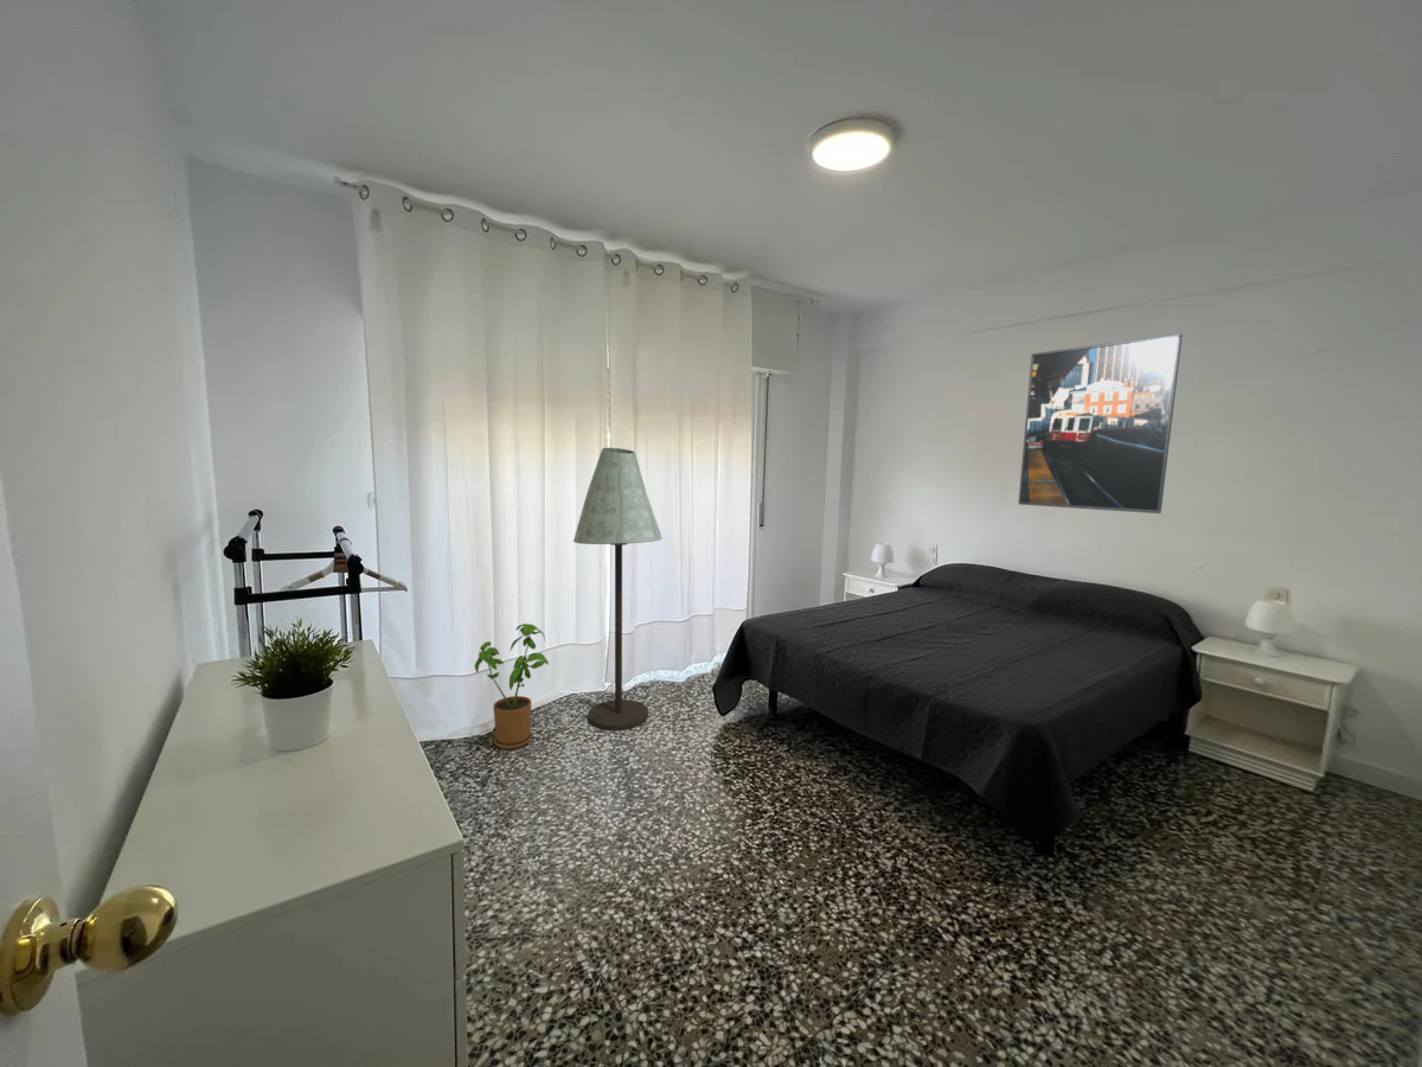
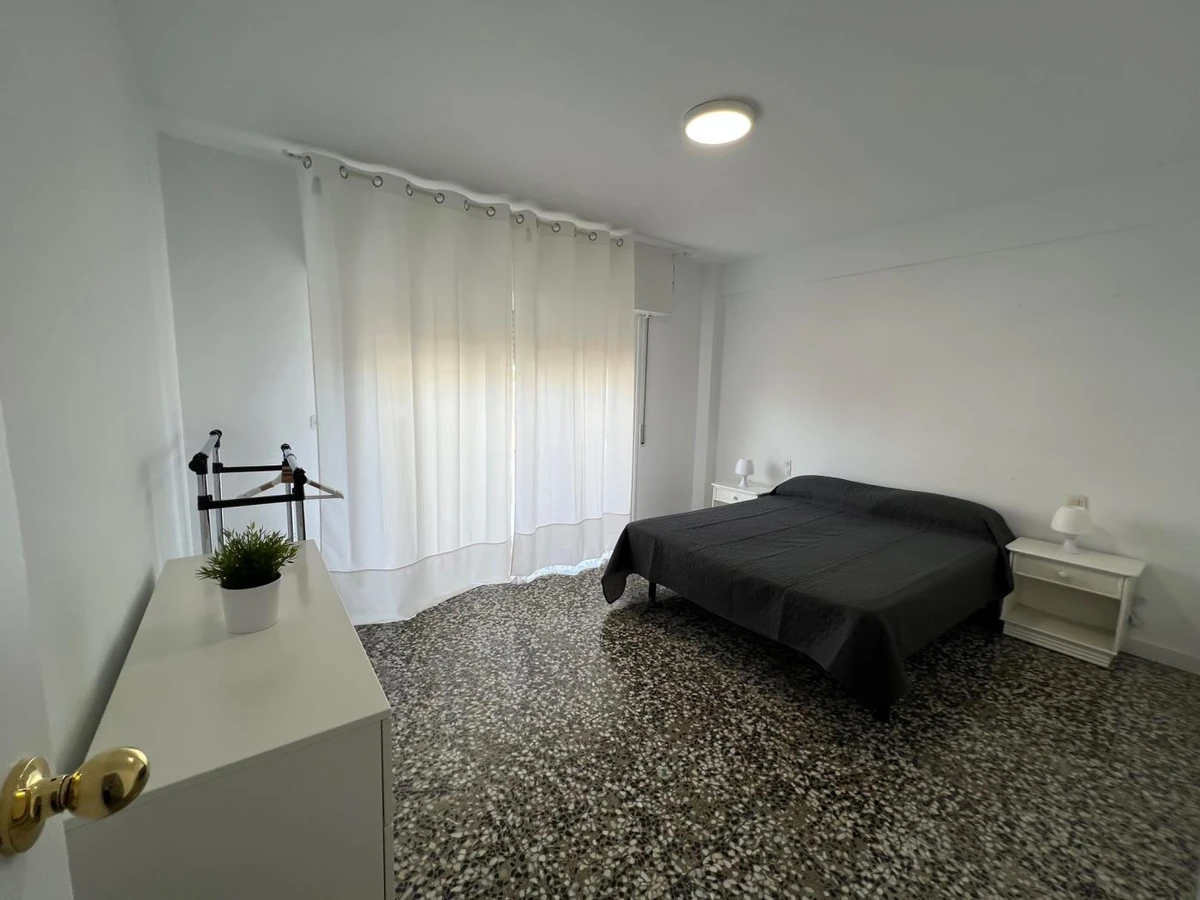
- floor lamp (619, 586)
- house plant (517, 685)
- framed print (1091, 428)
